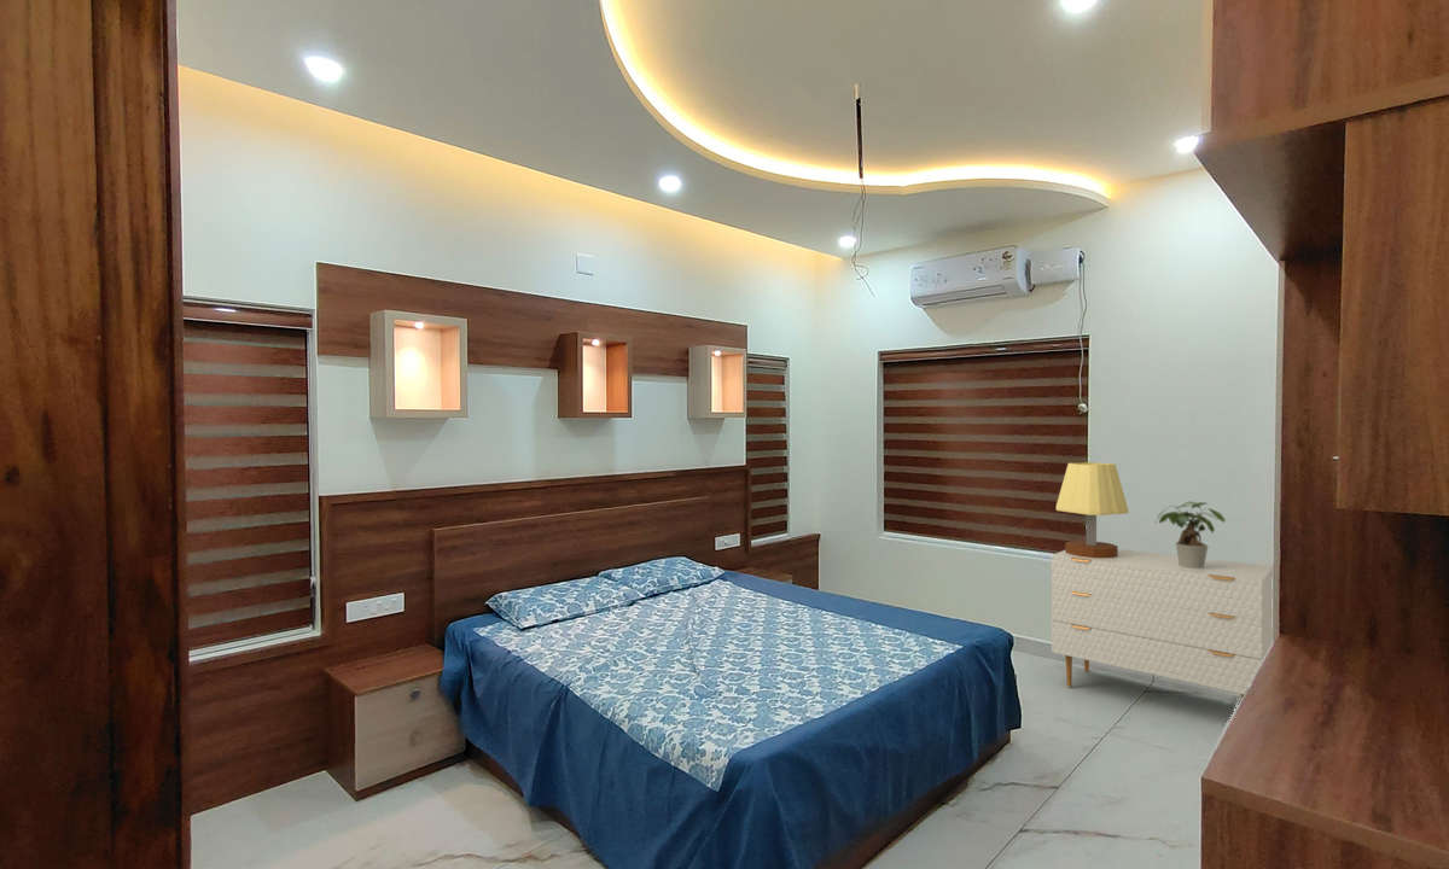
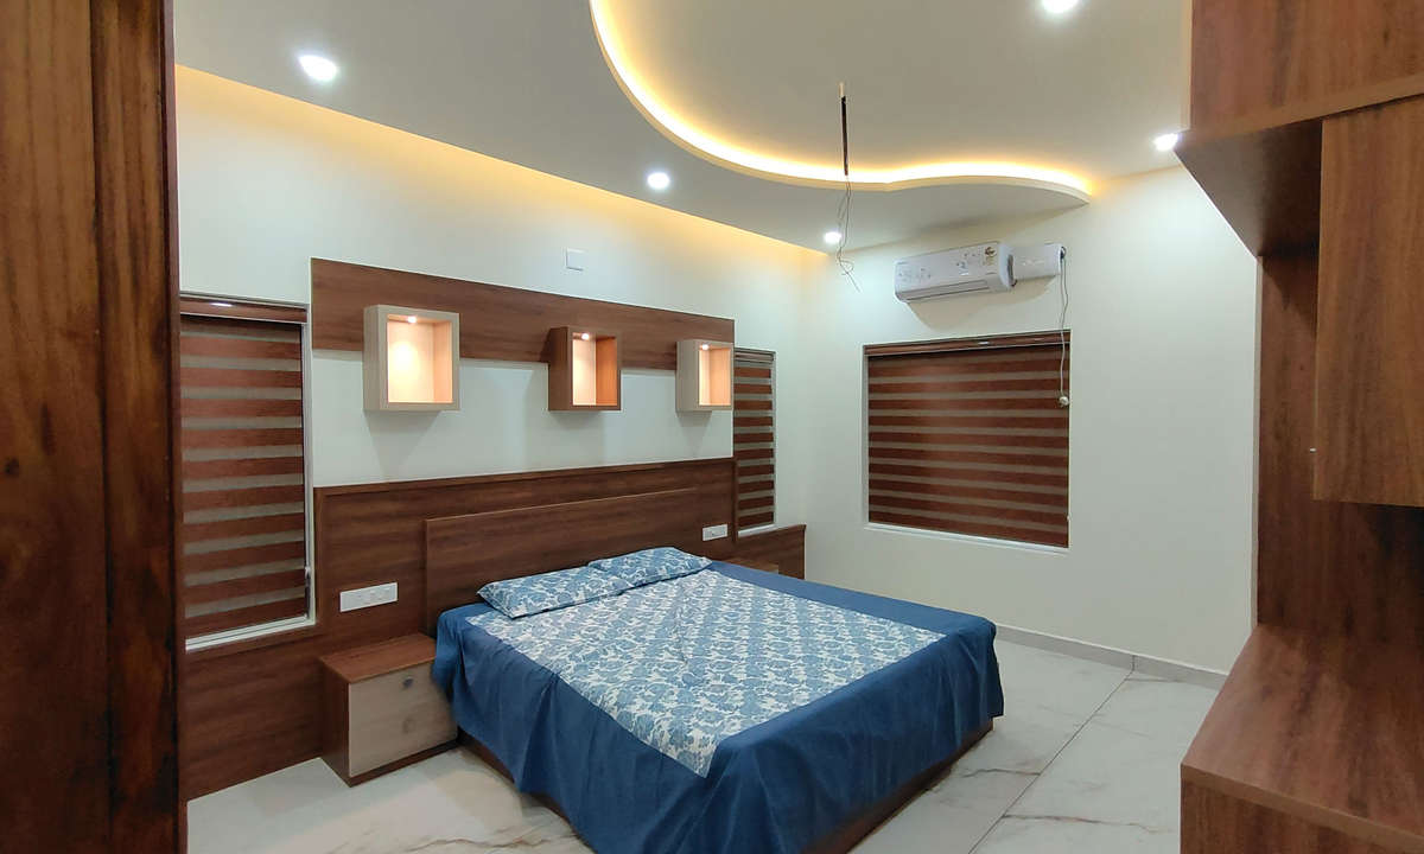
- dresser (1157, 629)
- potted plant (1191, 532)
- table lamp (1090, 508)
